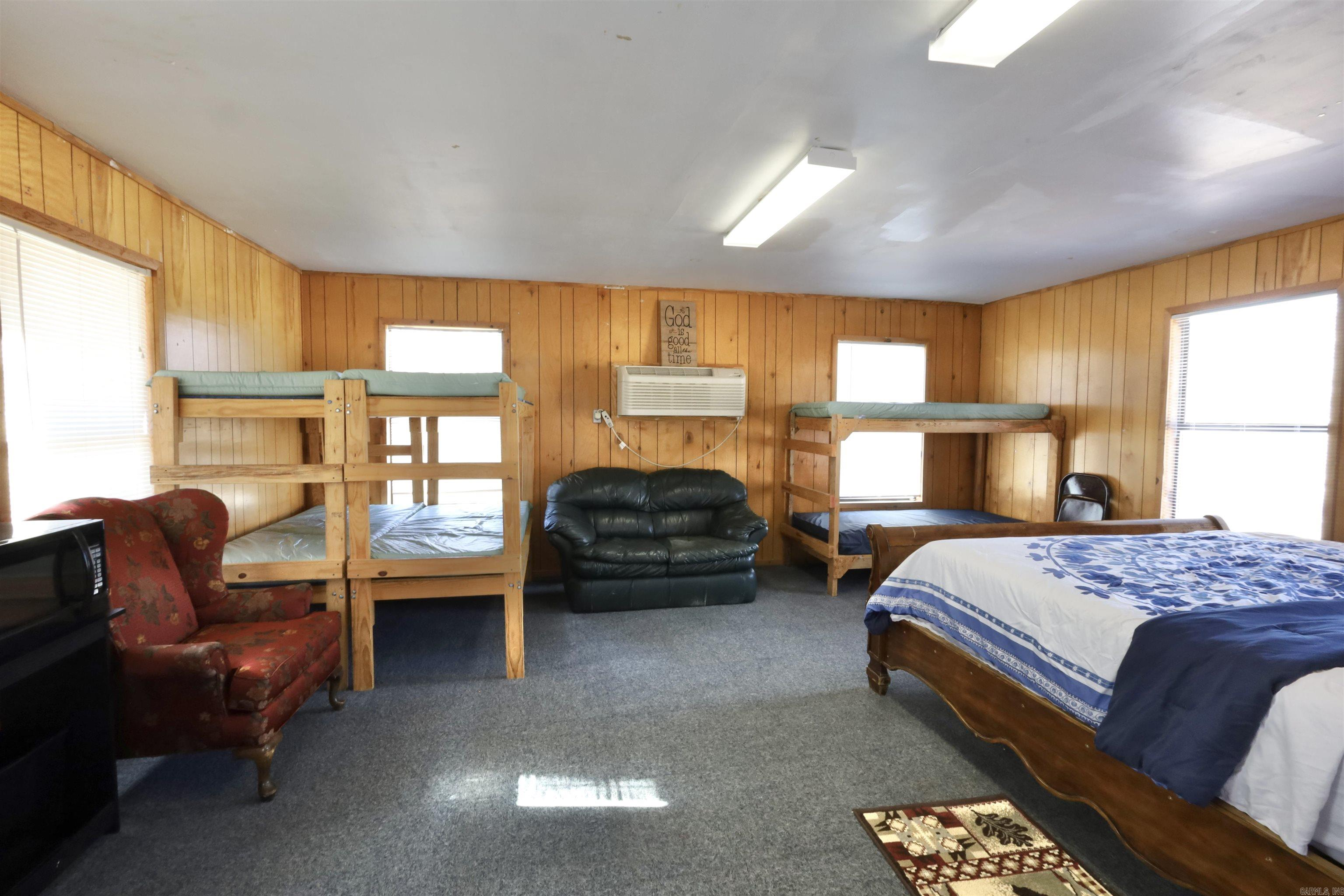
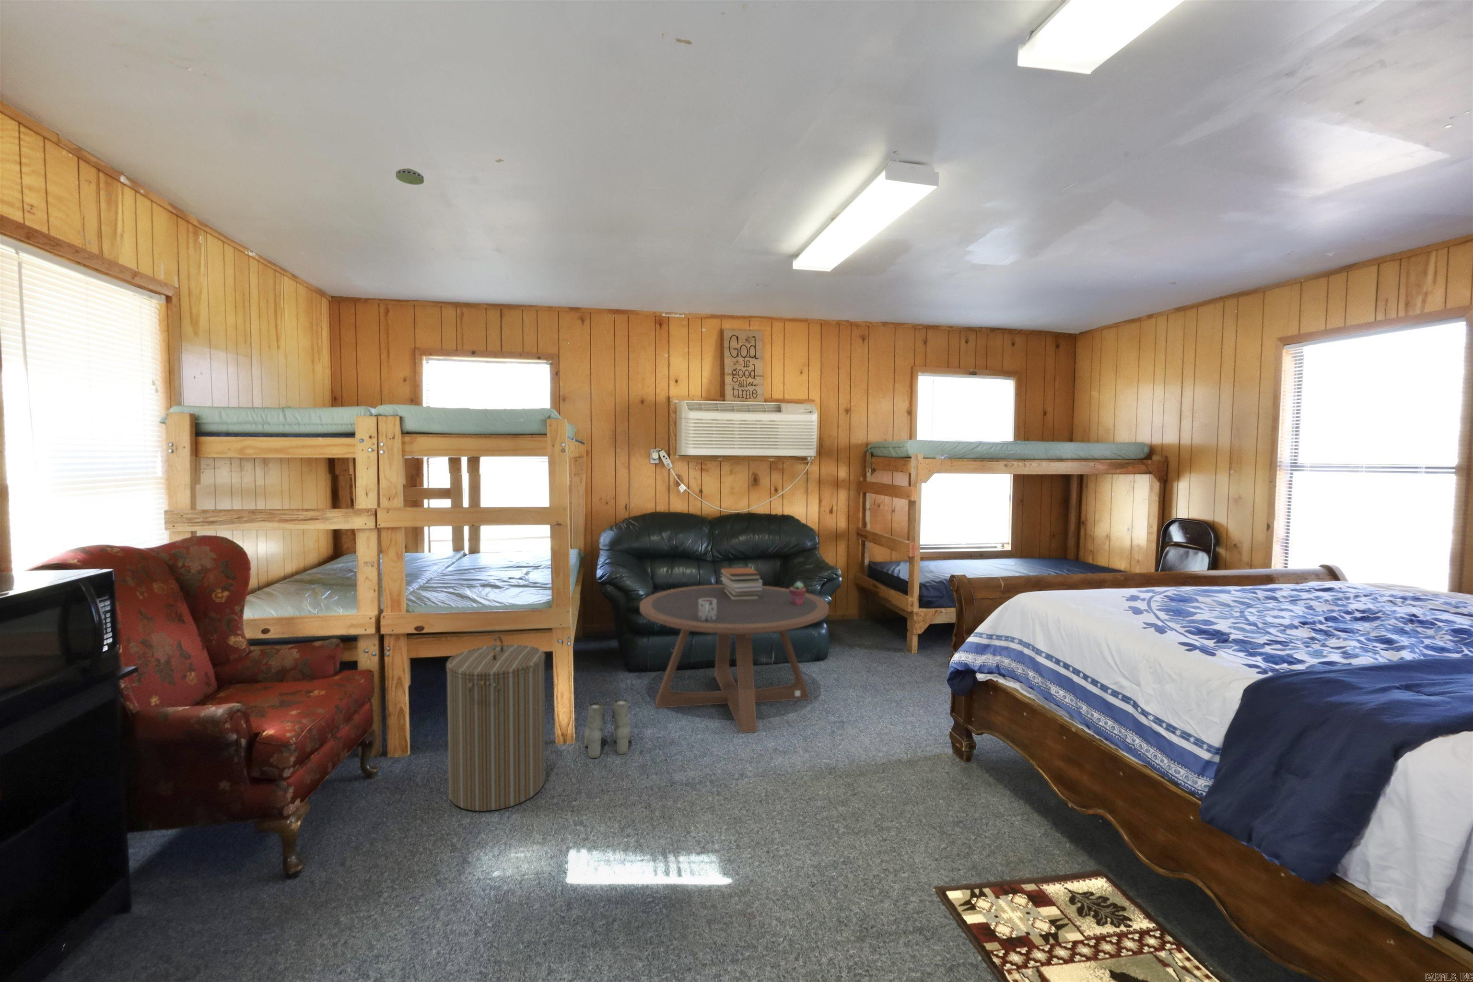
+ laundry hamper (498, 712)
+ boots (605, 721)
+ book stack (741, 582)
+ smoke detector (410, 176)
+ coffee table (736, 652)
+ potted succulent (798, 592)
+ mug (707, 609)
